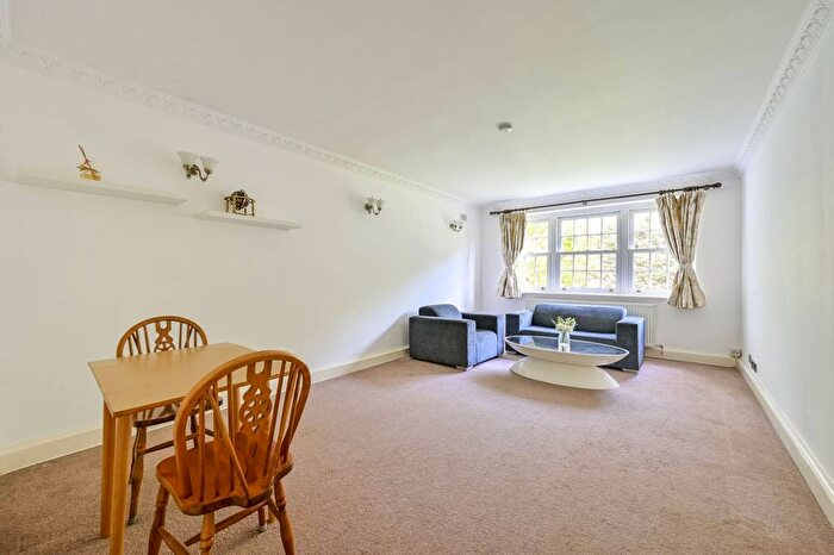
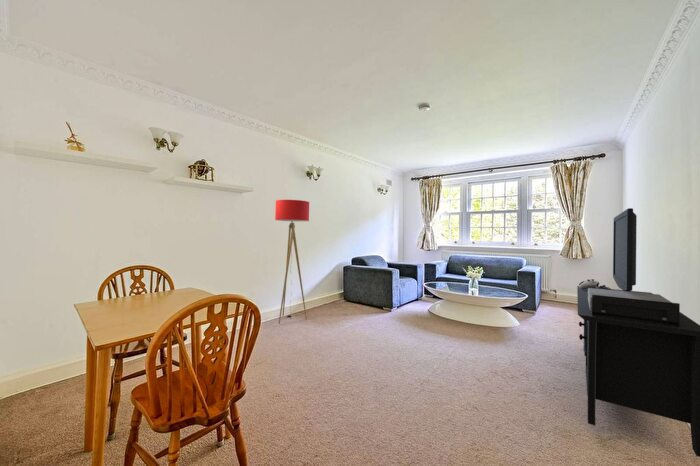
+ floor lamp (291, 261)
+ media console (621, 300)
